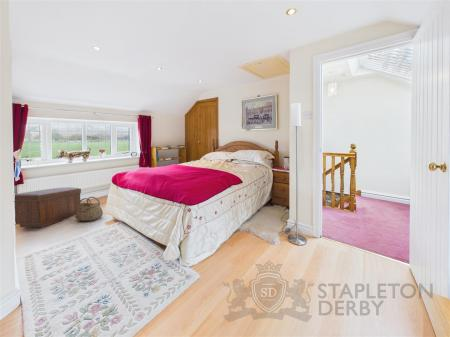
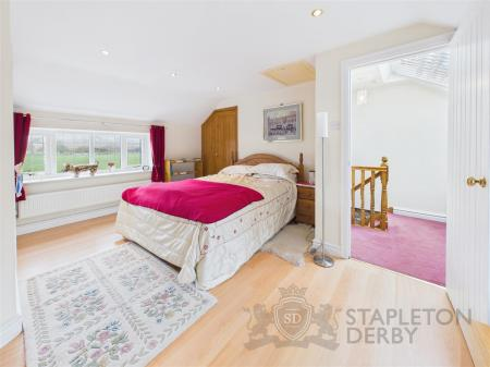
- bench (51, 205)
- basket (89, 208)
